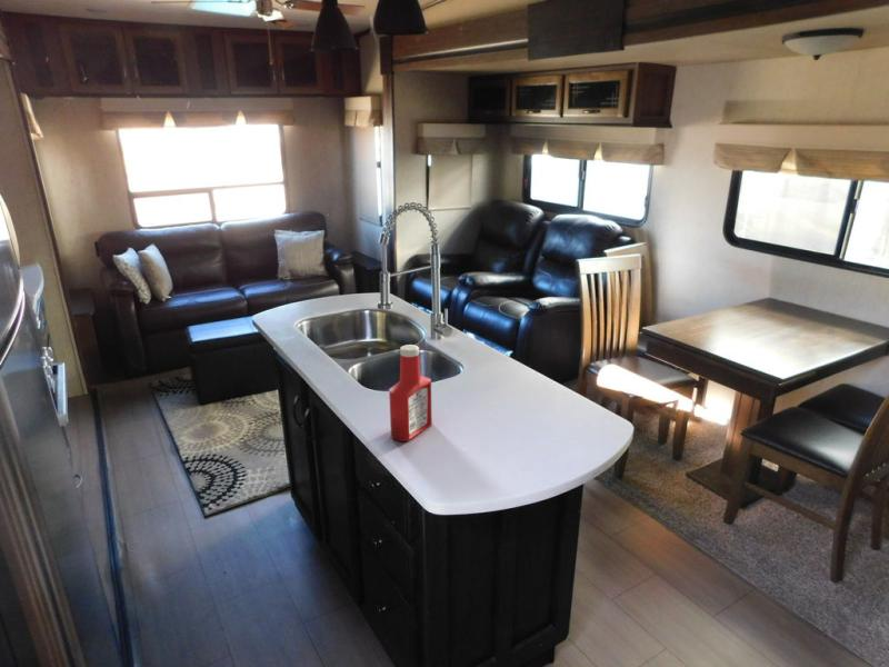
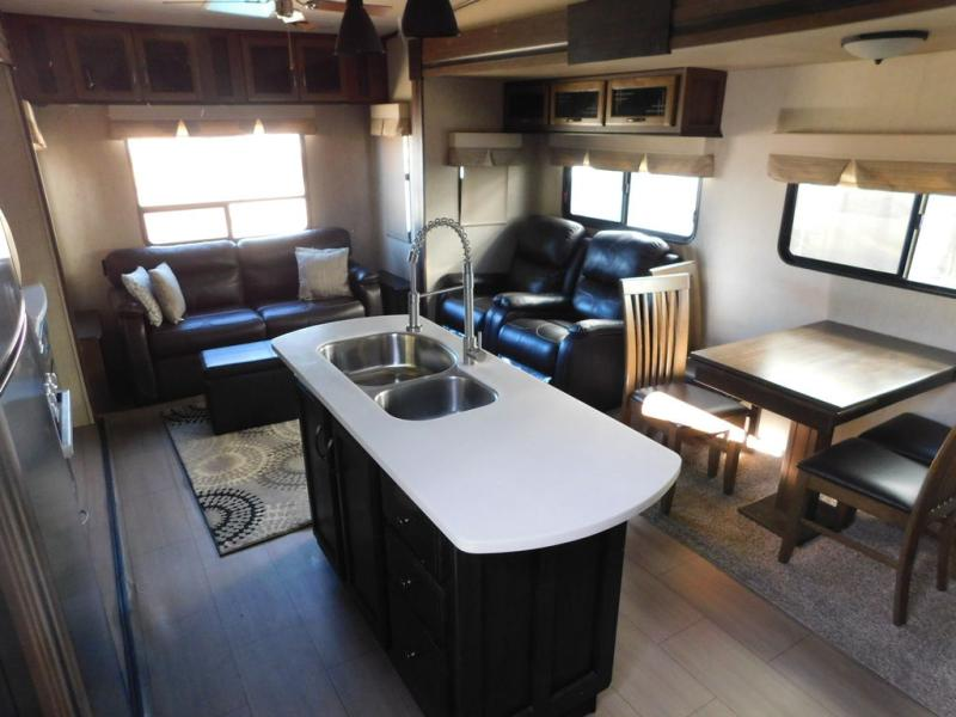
- soap bottle (410, 389)
